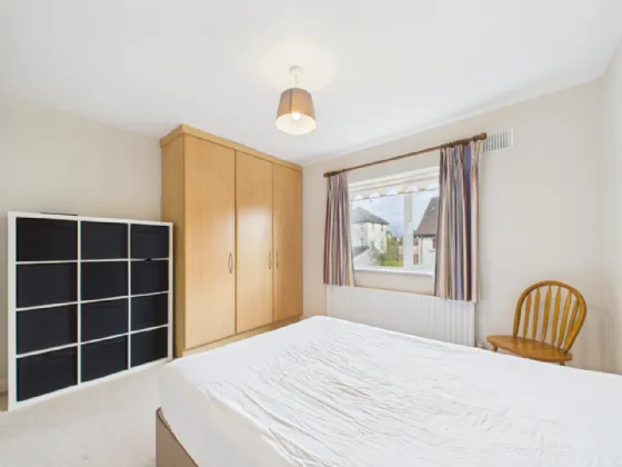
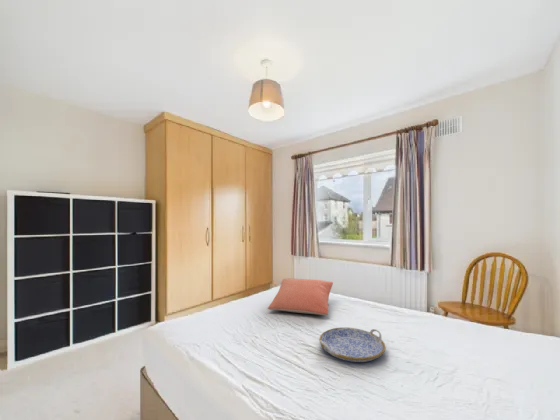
+ serving tray (351, 342)
+ pillow (302, 294)
